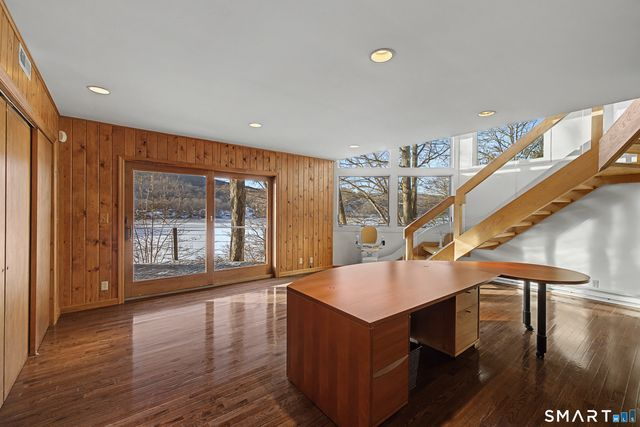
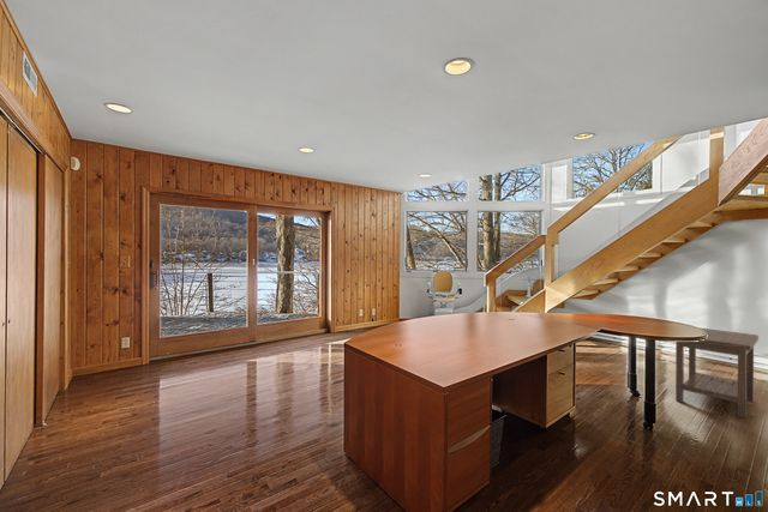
+ side table (713, 375)
